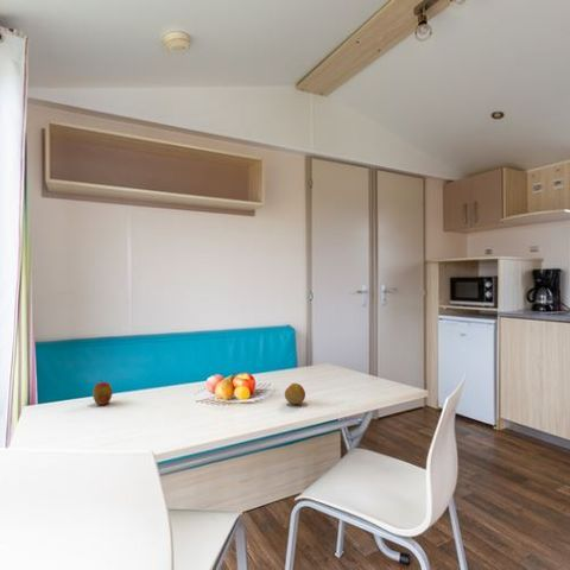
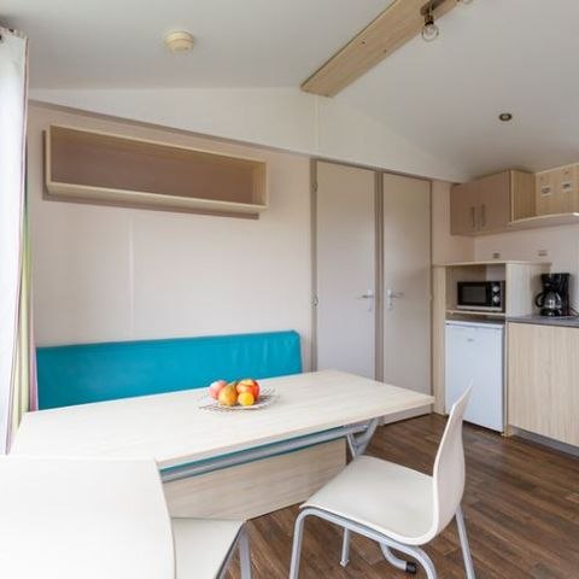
- apple (102, 391)
- fruit (294, 393)
